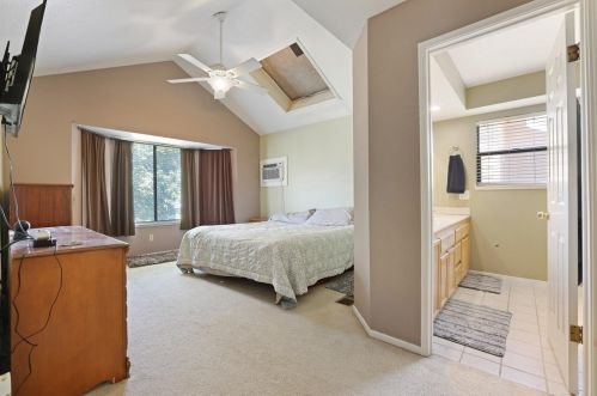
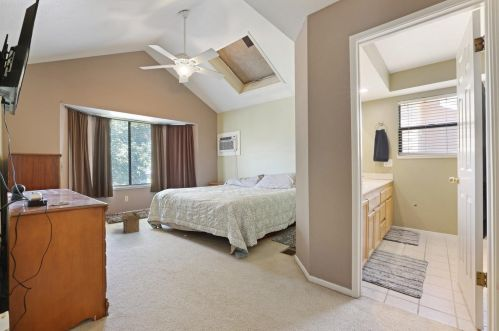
+ cardboard box (128, 222)
